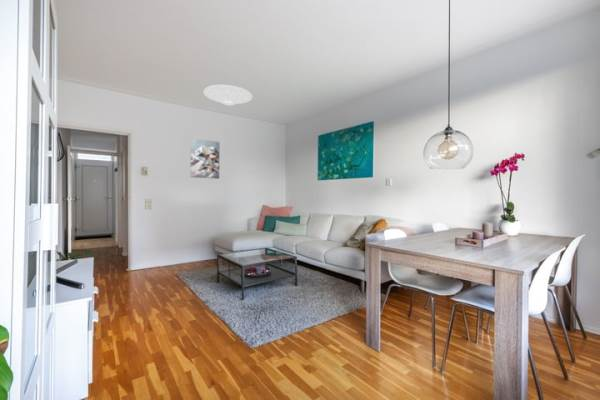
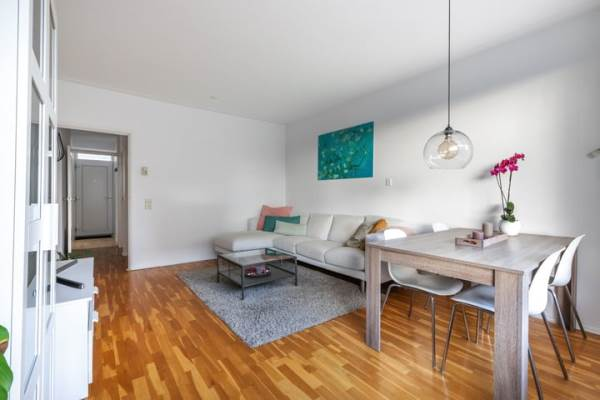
- ceiling light (228, 94)
- wall art (205, 159)
